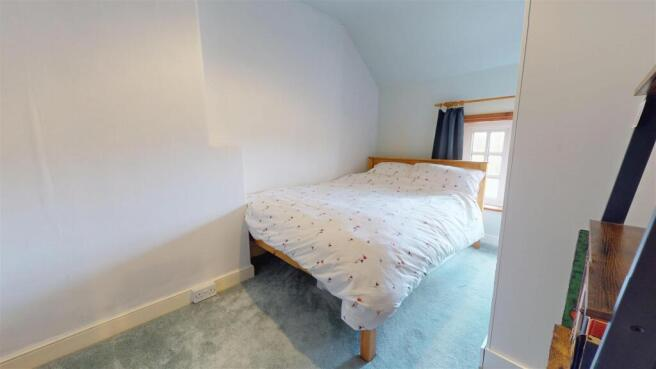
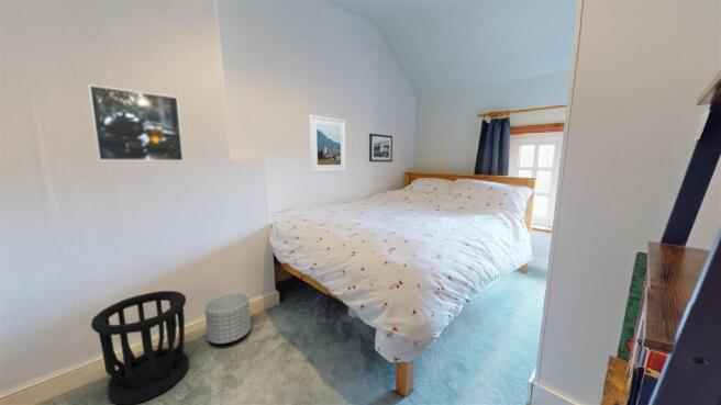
+ planter (229, 318)
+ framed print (140, 126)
+ picture frame (380, 148)
+ wastebasket (146, 342)
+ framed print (329, 145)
